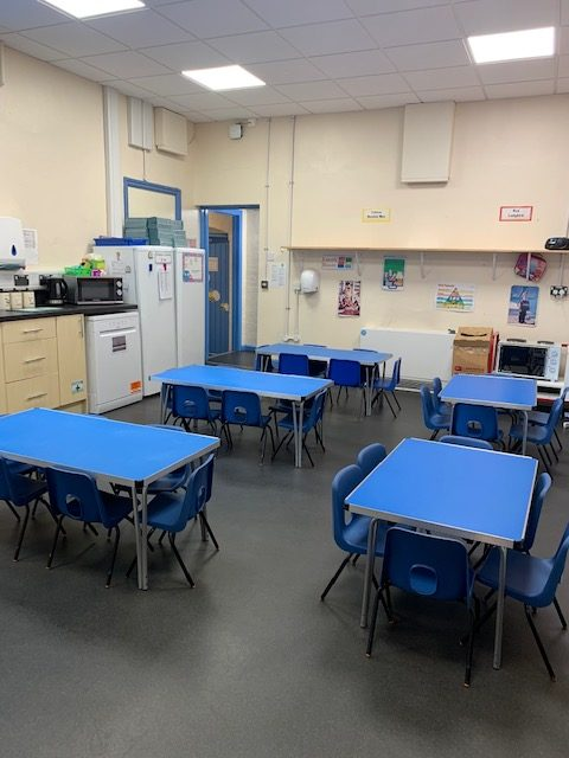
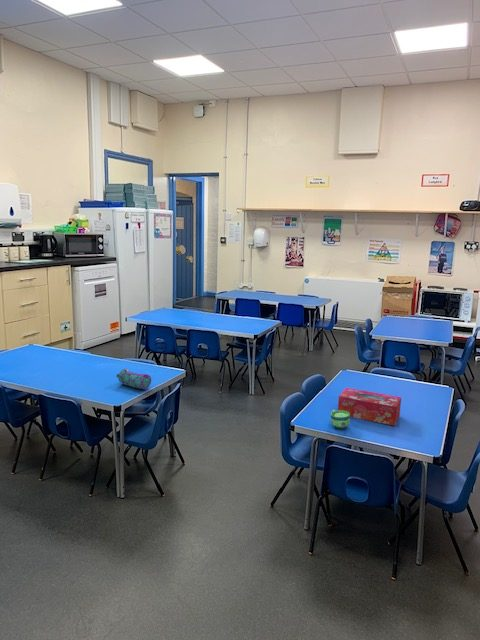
+ pencil case (134, 378)
+ tissue box (369, 405)
+ cup (338, 418)
